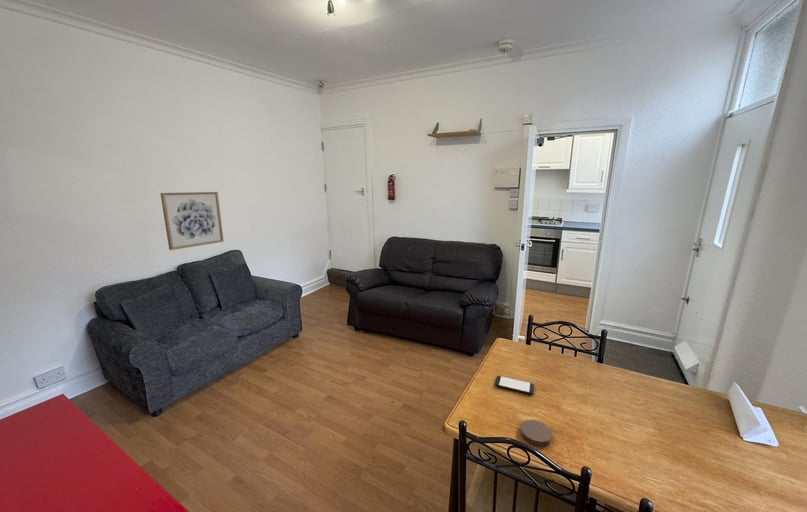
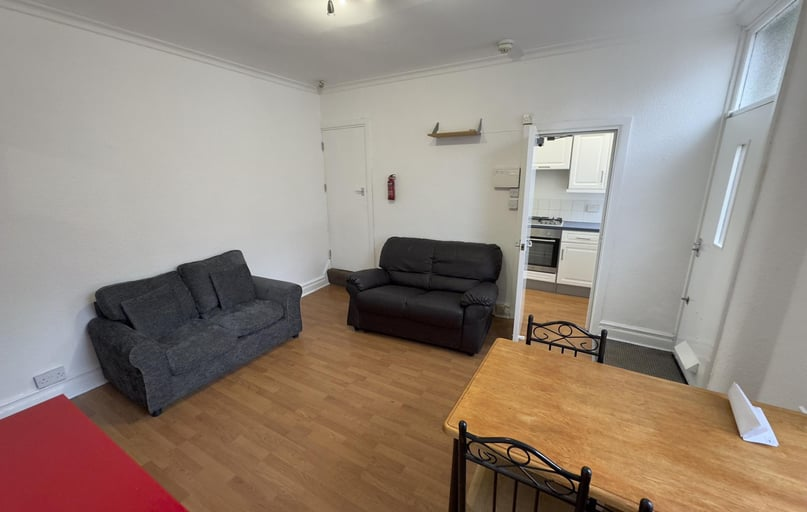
- coaster (535, 432)
- wall art (194, 219)
- smartphone (514, 384)
